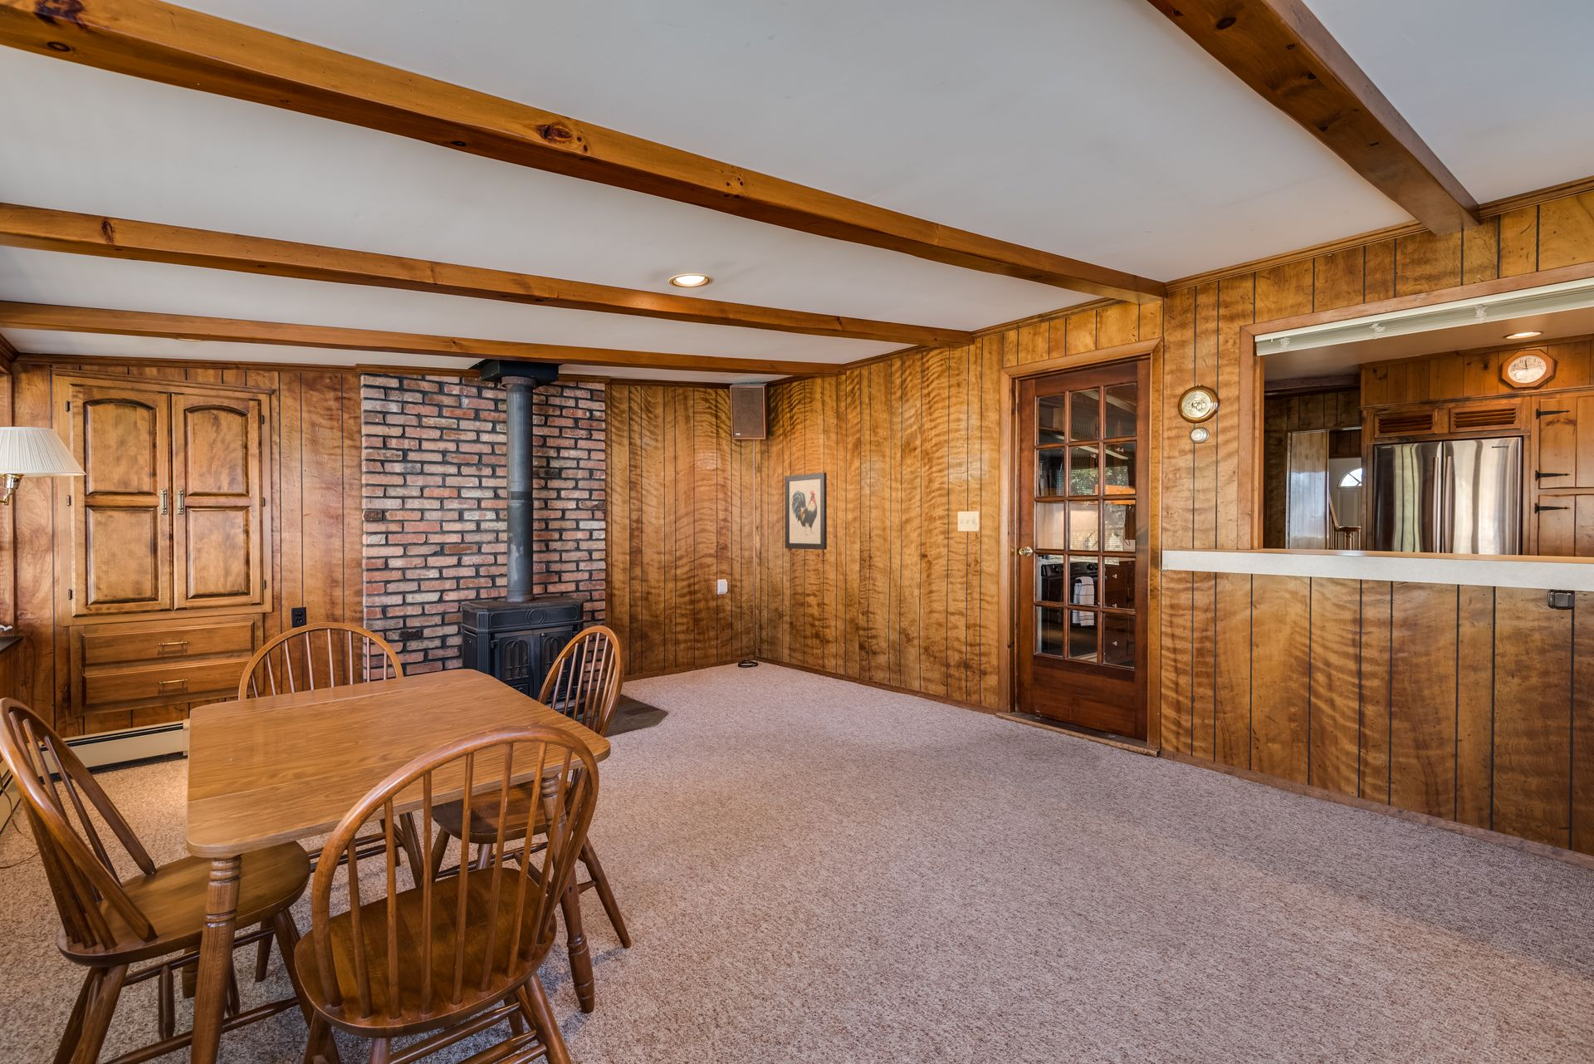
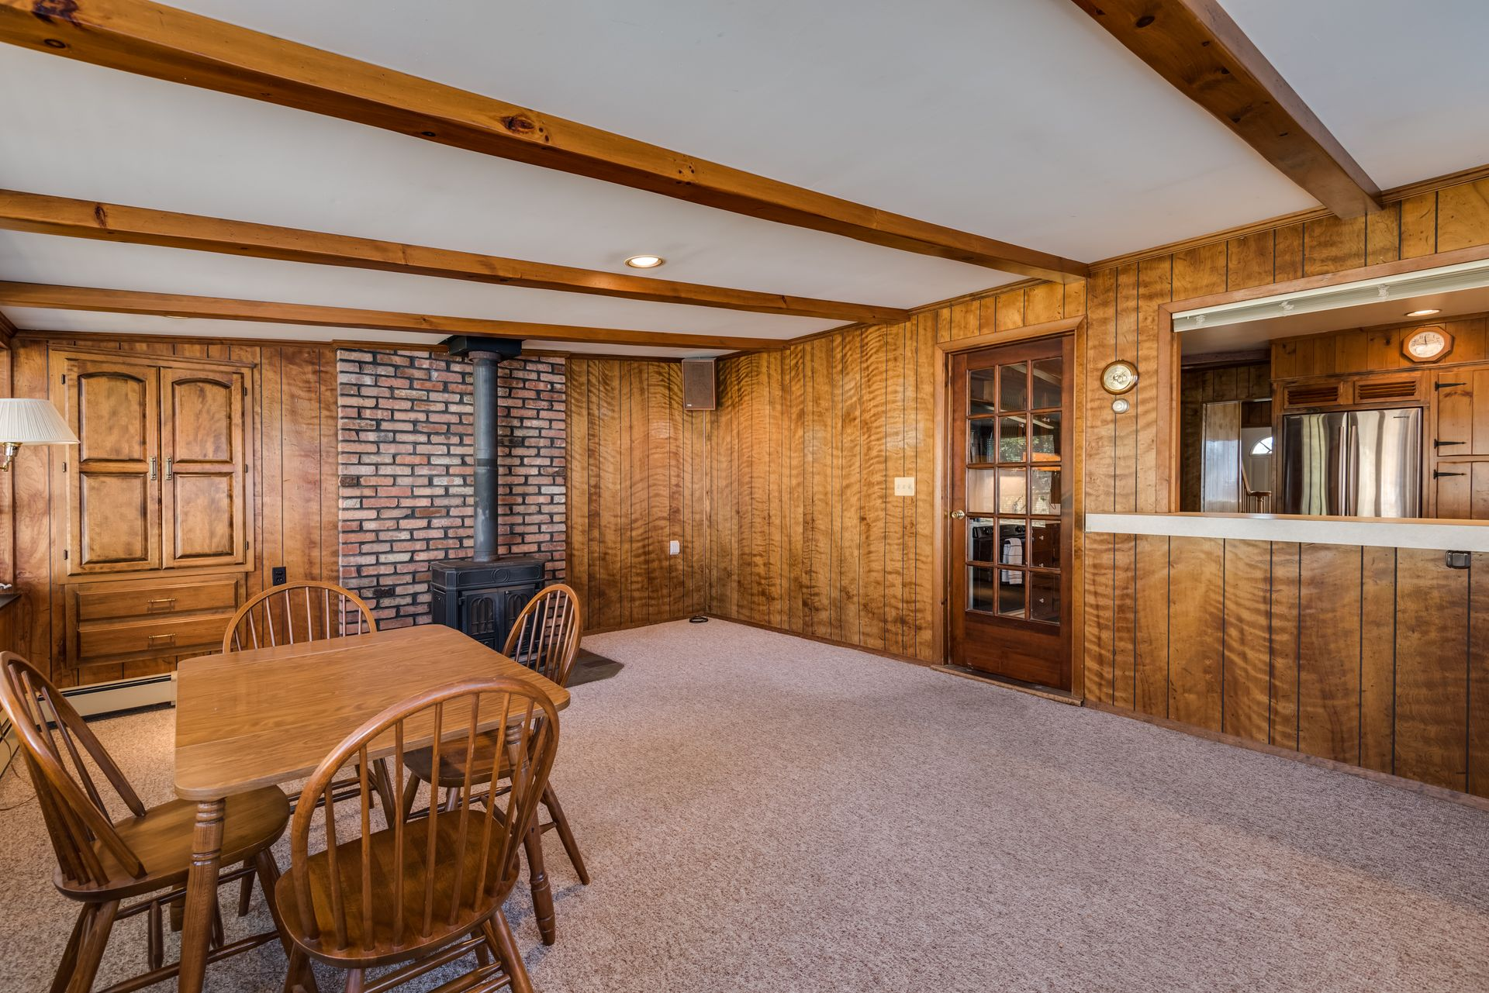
- wall art (805, 512)
